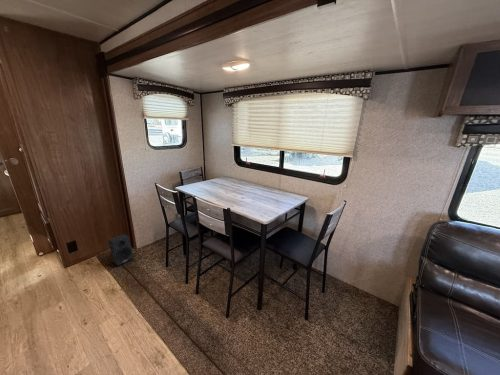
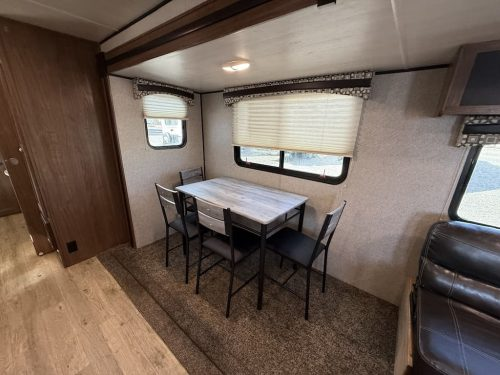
- speaker (121, 249)
